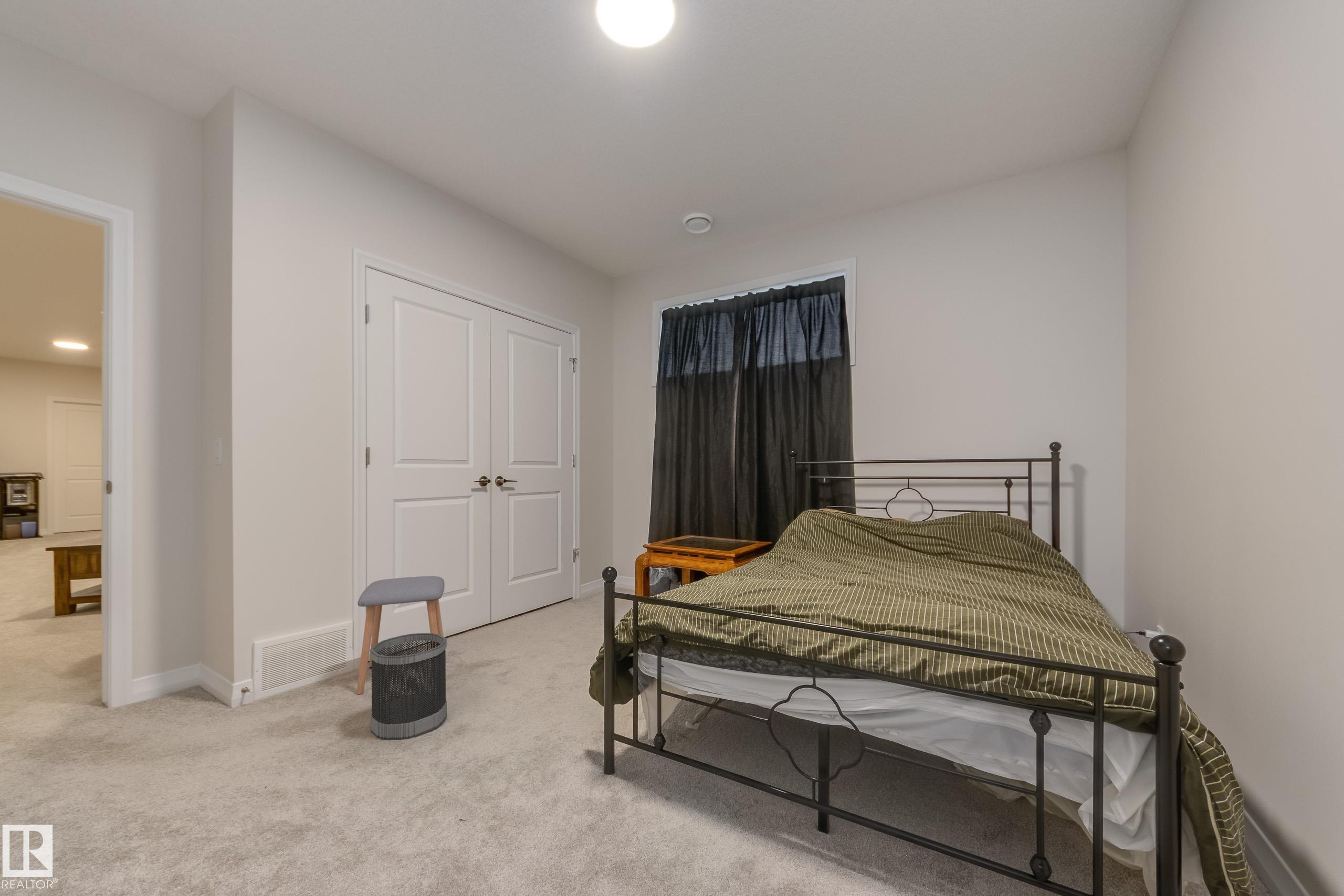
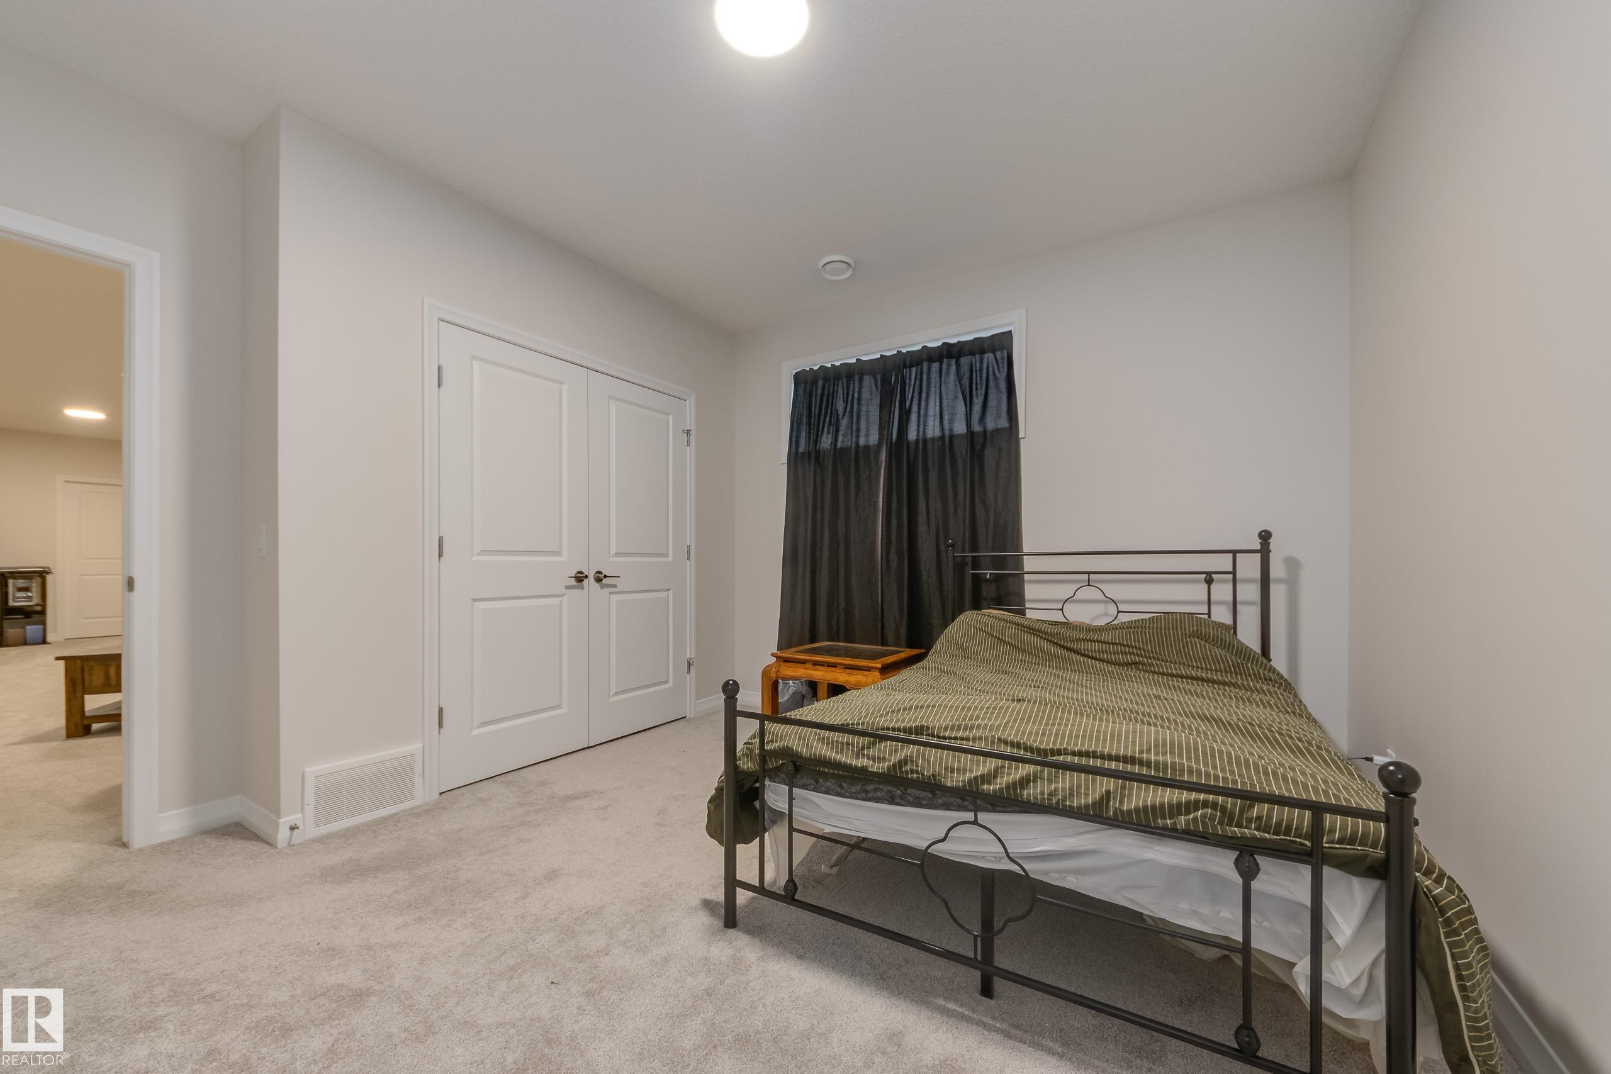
- wastebasket (410, 683)
- stool (380, 626)
